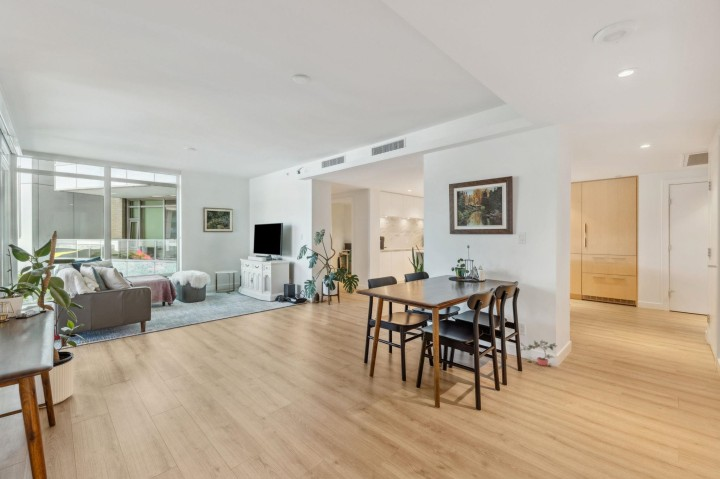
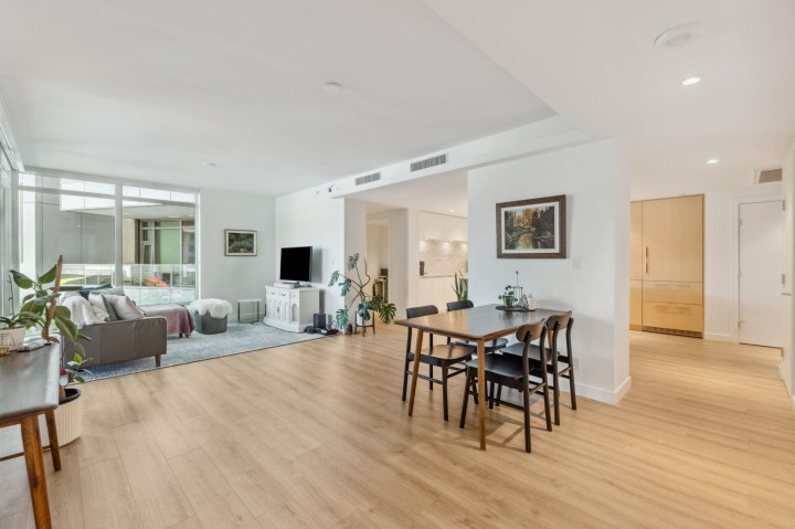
- potted plant (537, 347)
